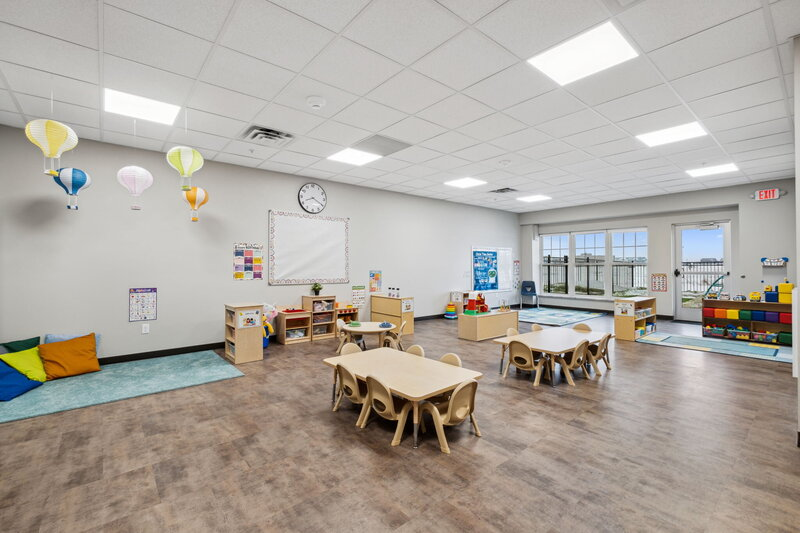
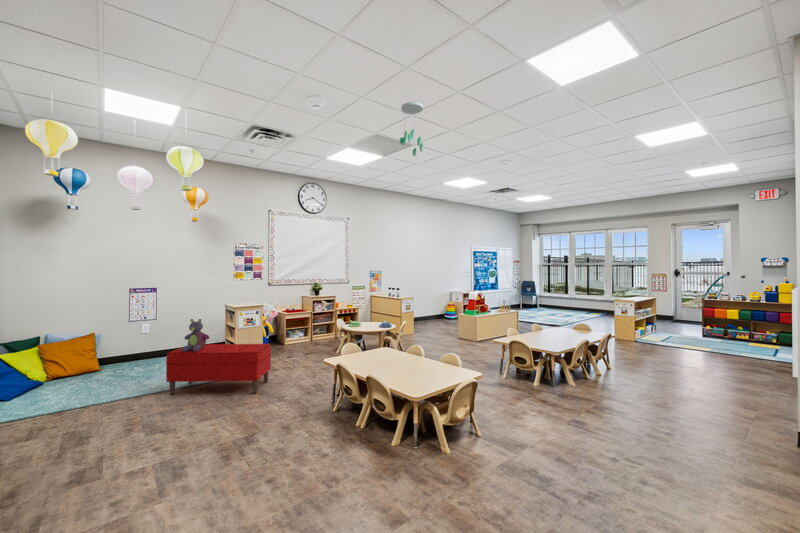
+ bench (221, 367)
+ stuffed bear (194, 335)
+ ceiling mobile (412, 130)
